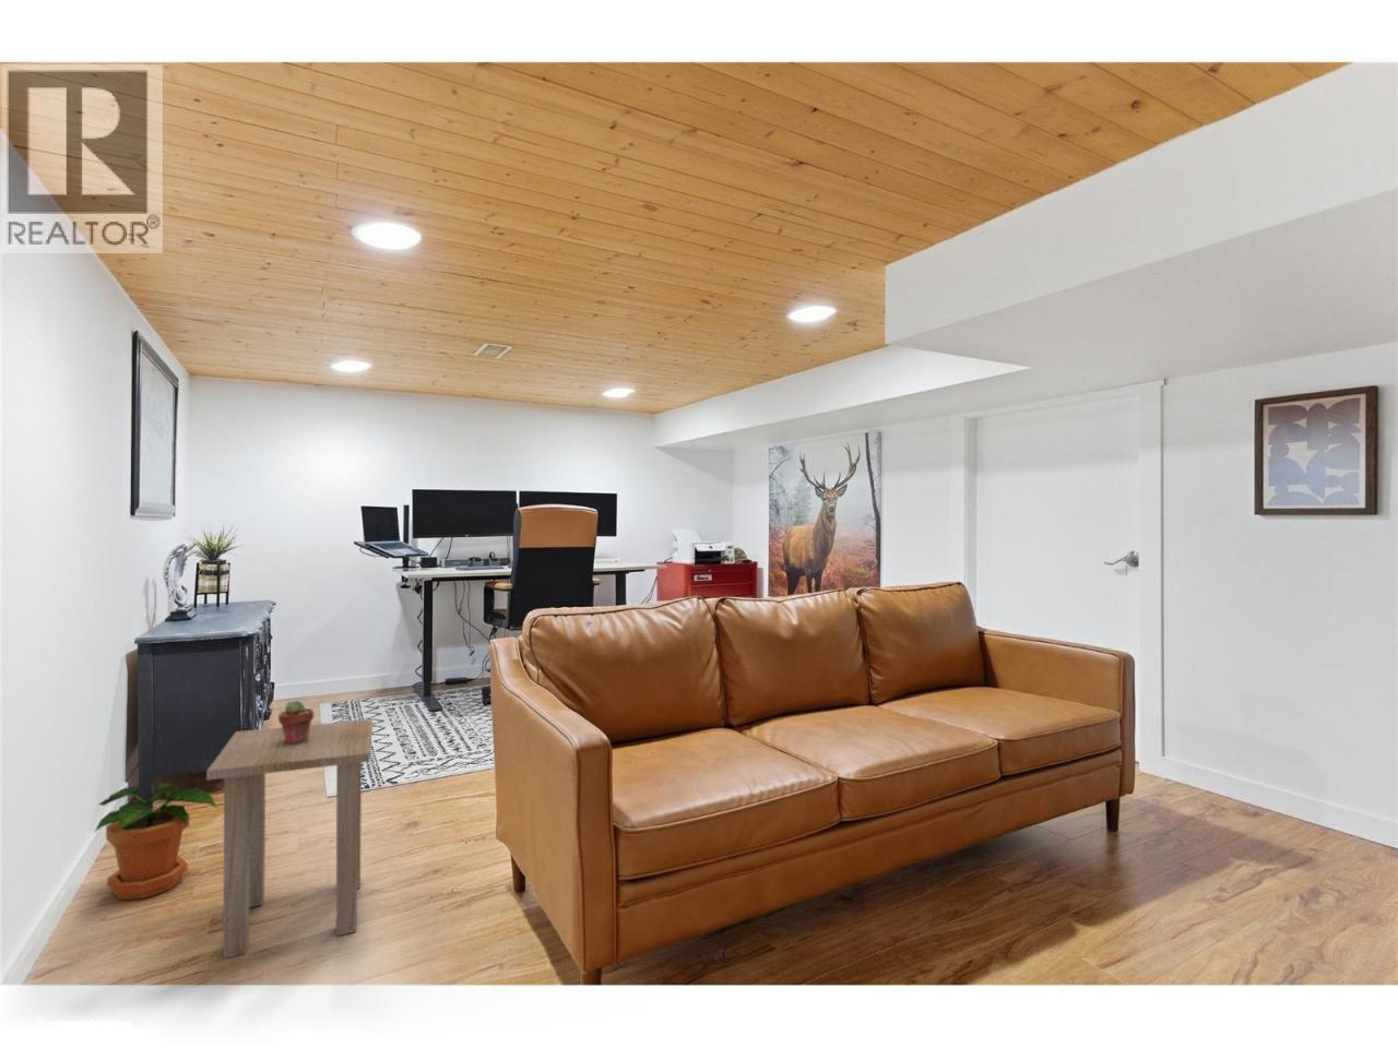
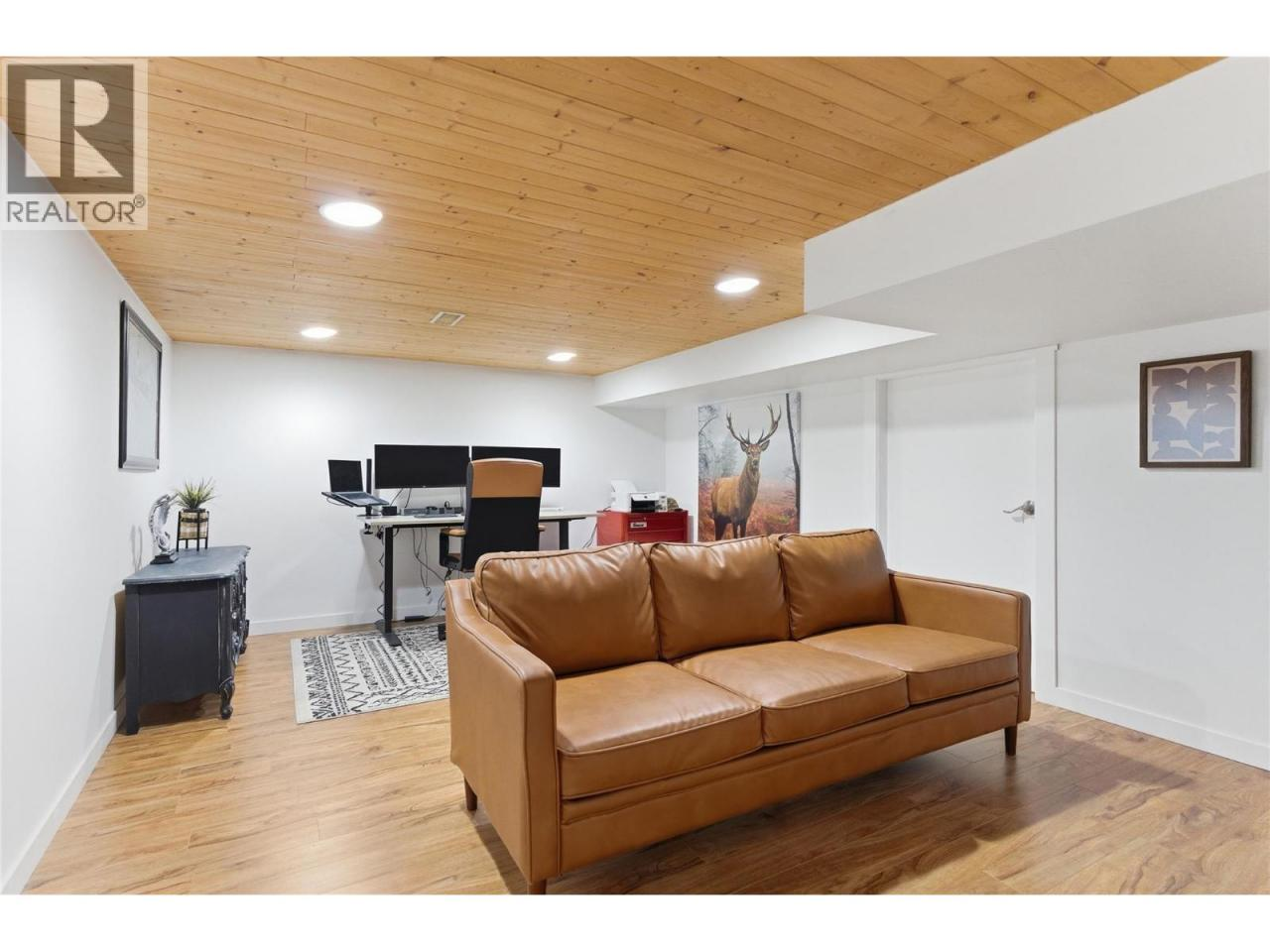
- potted plant (157, 838)
- side table (264, 829)
- potted succulent (296, 720)
